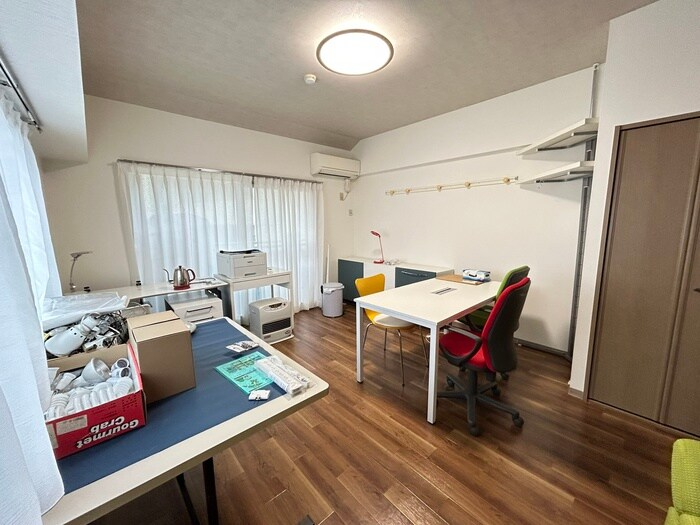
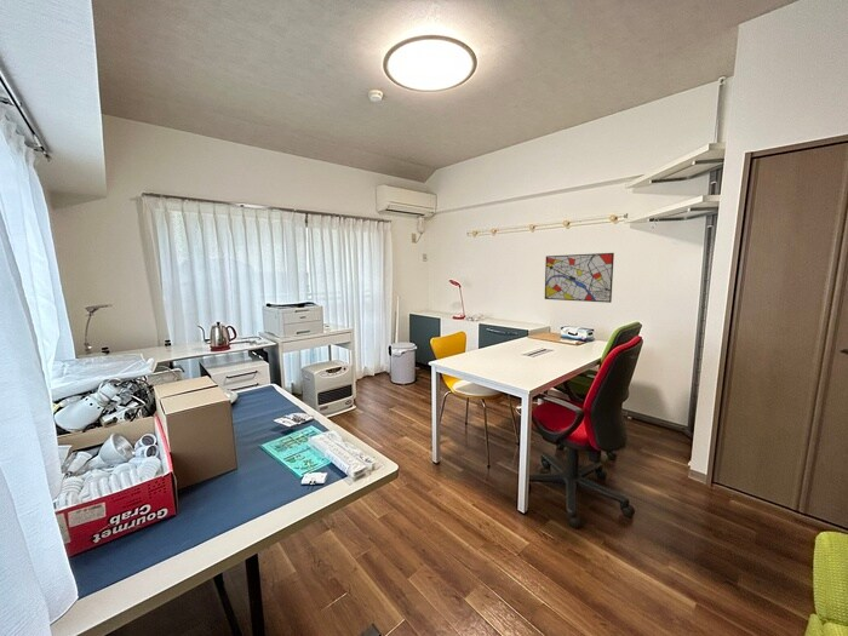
+ wall art (575, 277)
